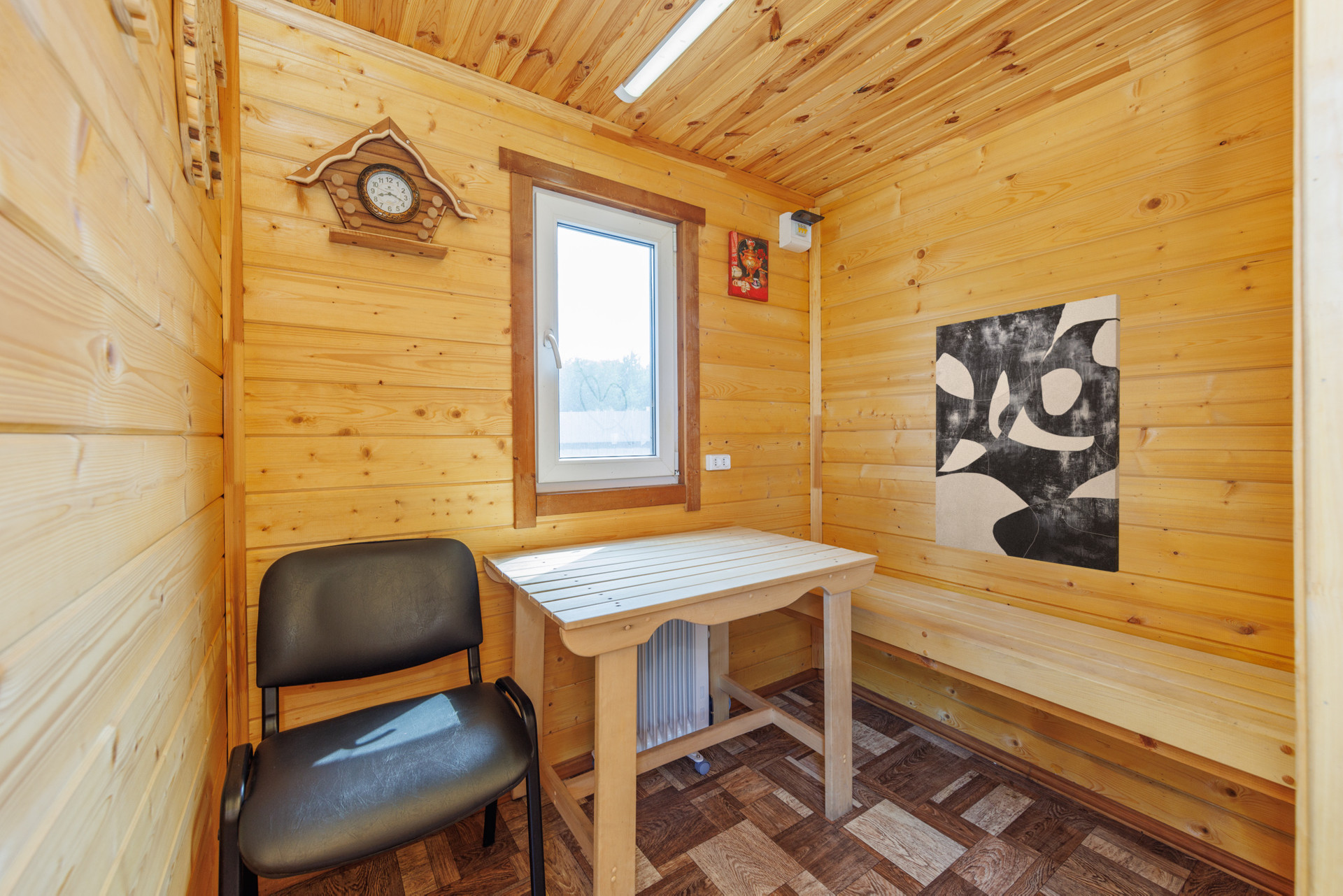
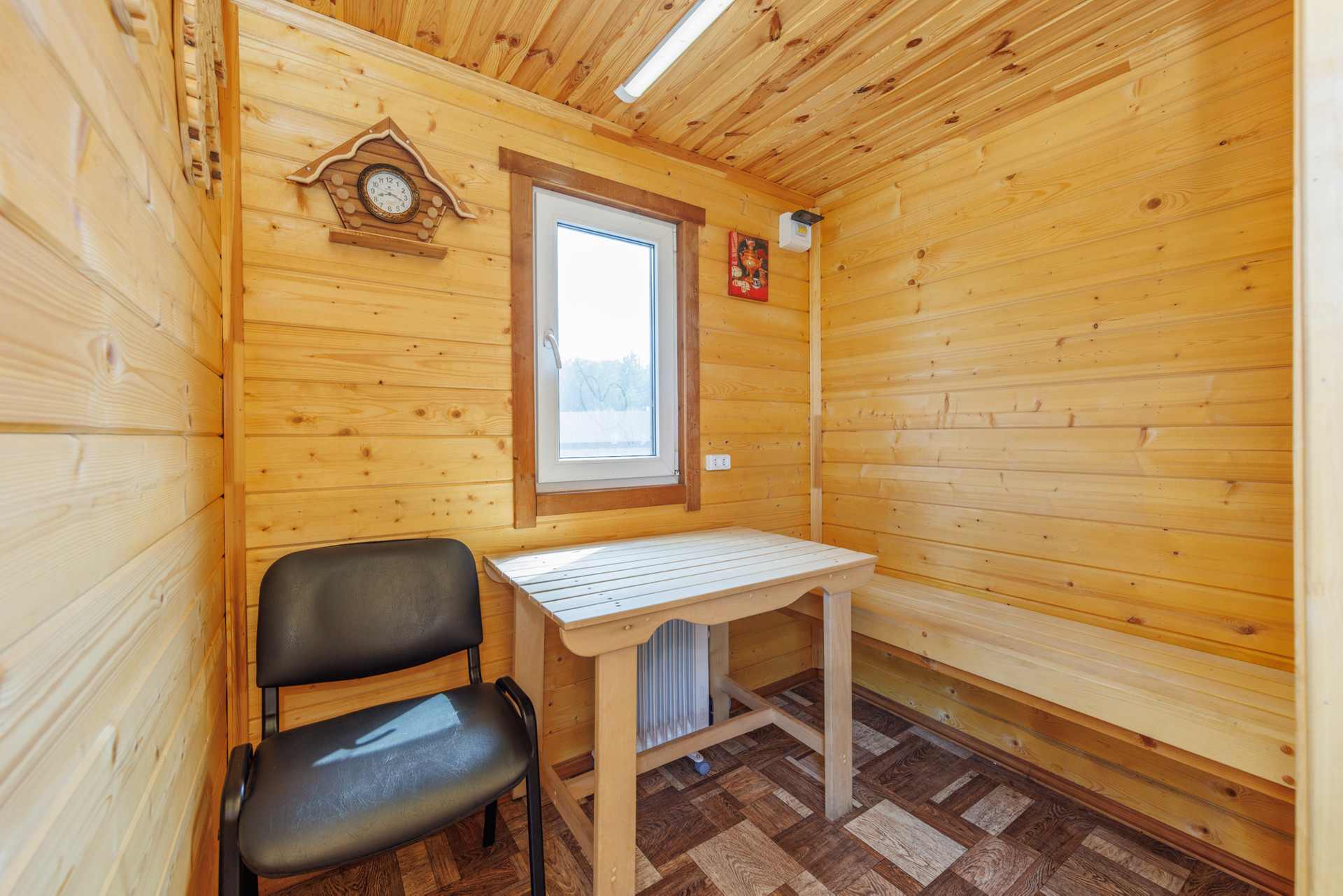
- wall art (1017, 434)
